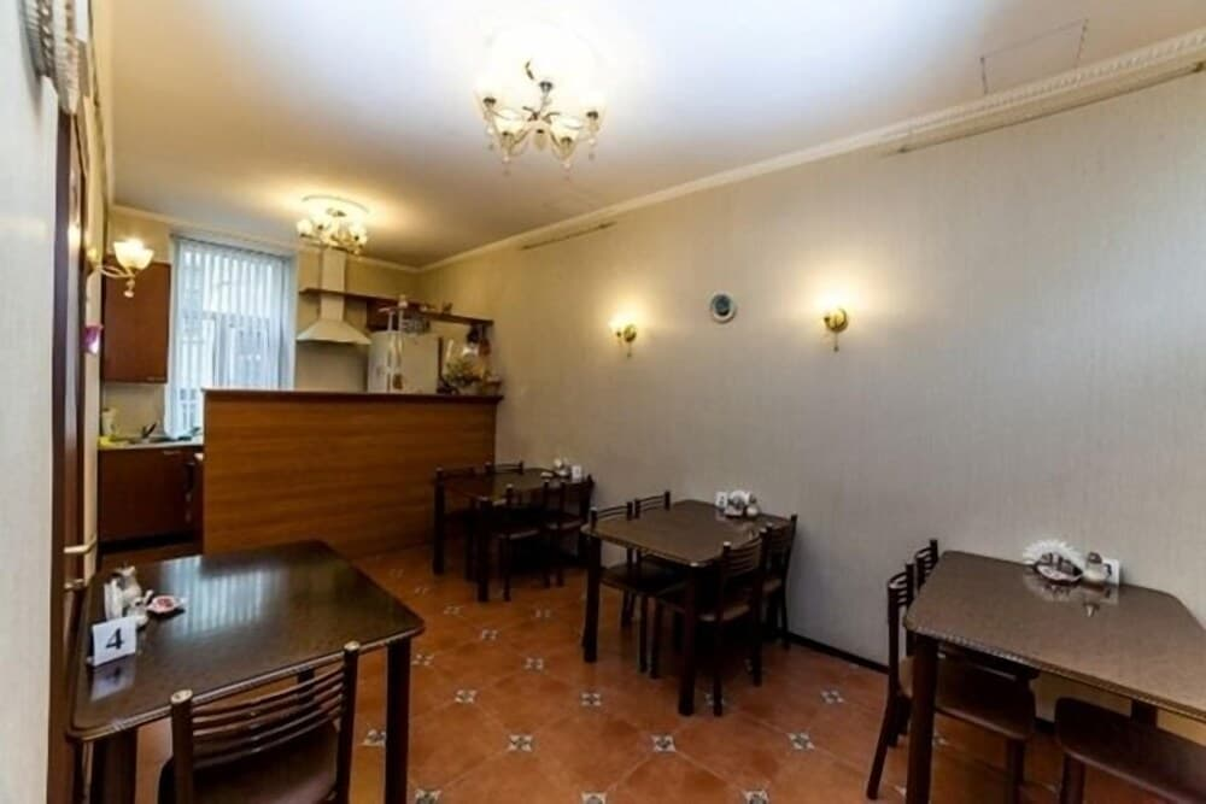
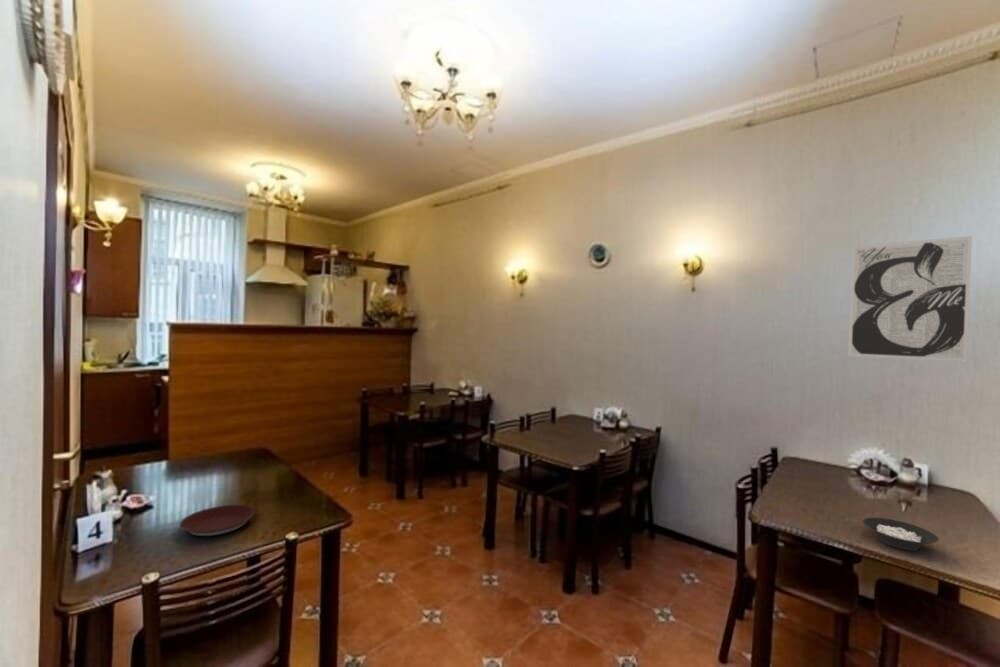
+ cereal bowl (898, 536)
+ wall art (905, 300)
+ plate (218, 521)
